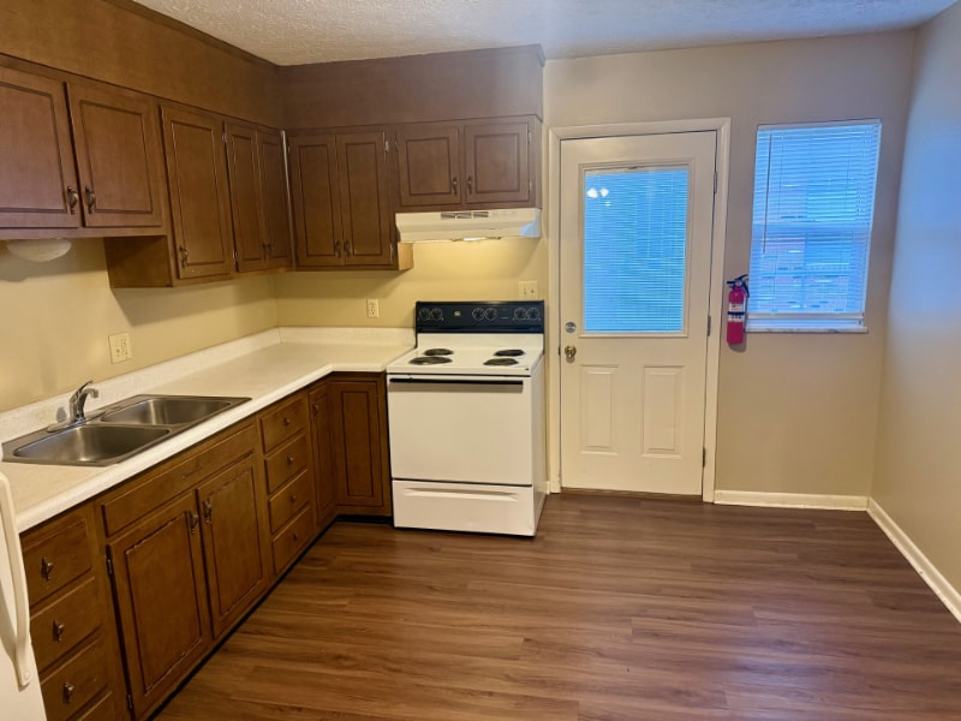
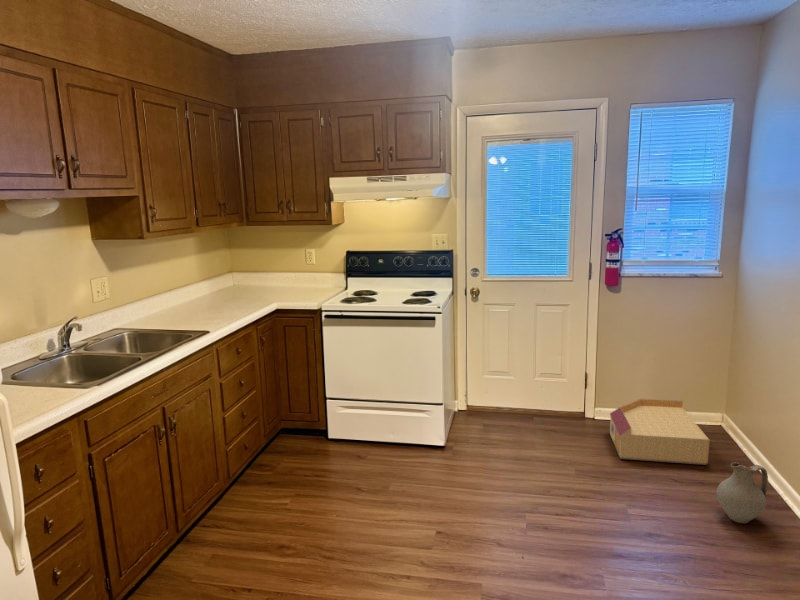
+ ceramic jug (742, 491)
+ basket (651, 426)
